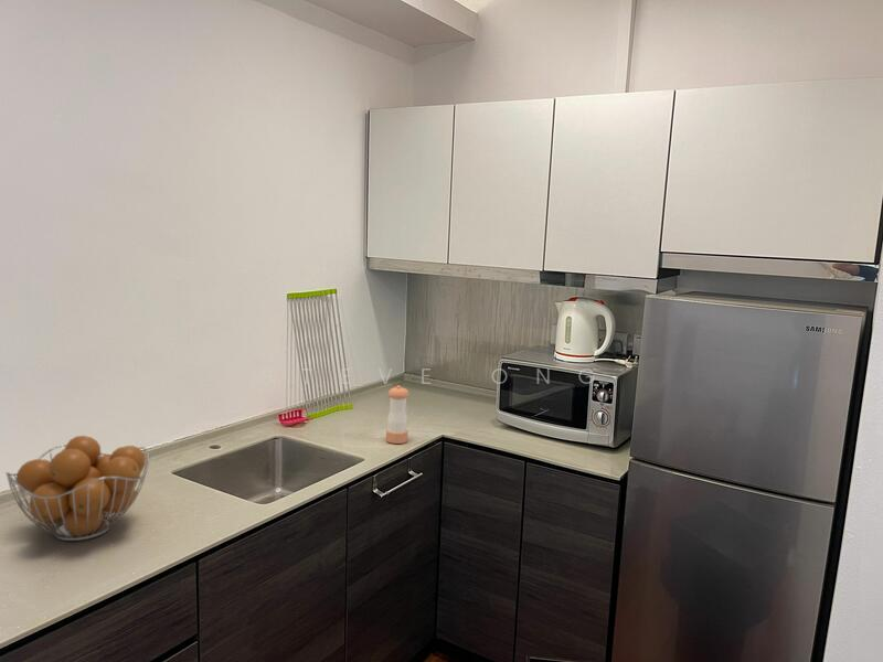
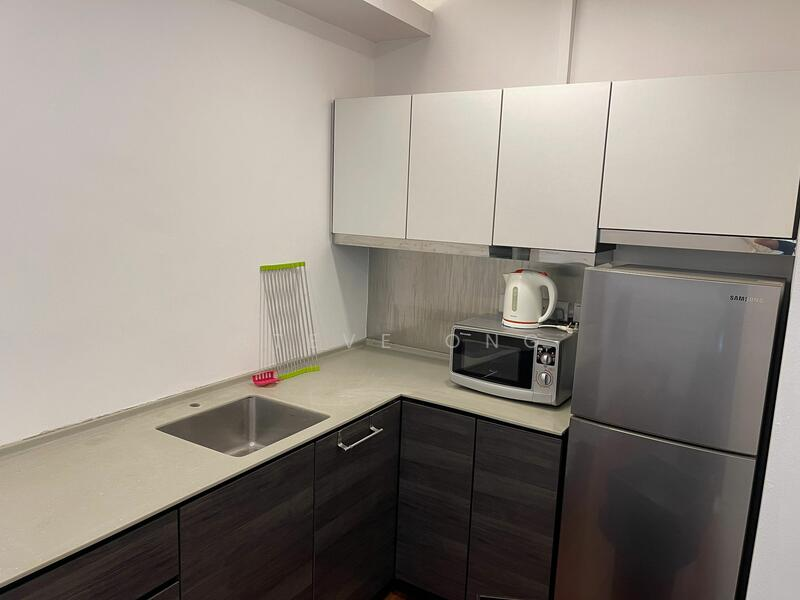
- pepper shaker (397, 413)
- fruit basket (82, 487)
